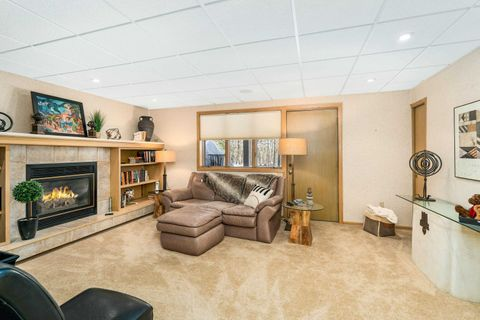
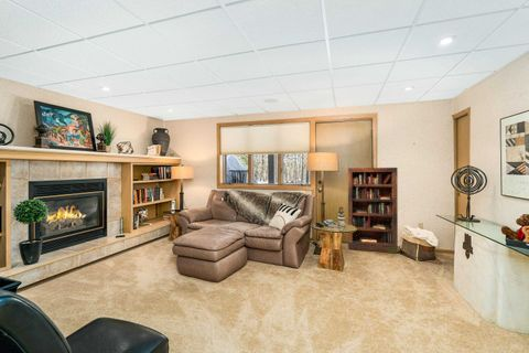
+ bookcase (370, 207)
